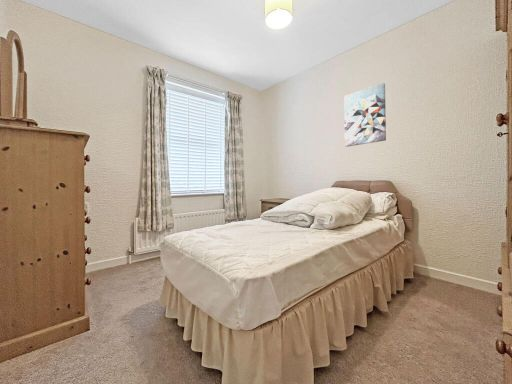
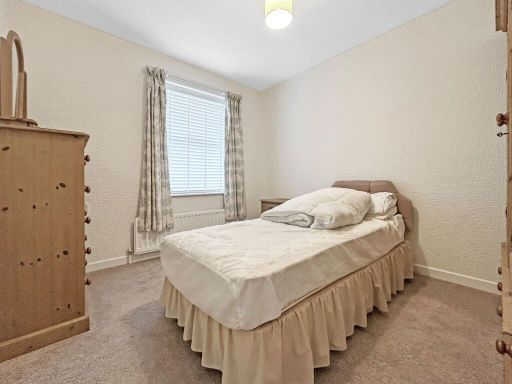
- wall art (363, 117)
